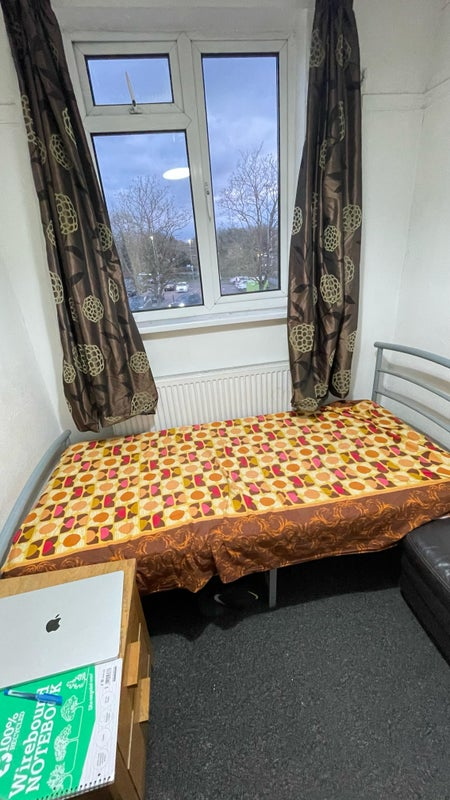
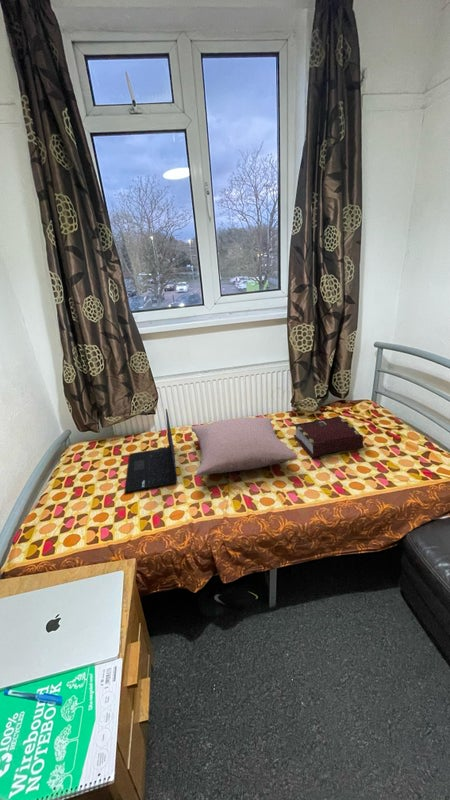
+ laptop (149, 450)
+ pillow (238, 441)
+ book (326, 435)
